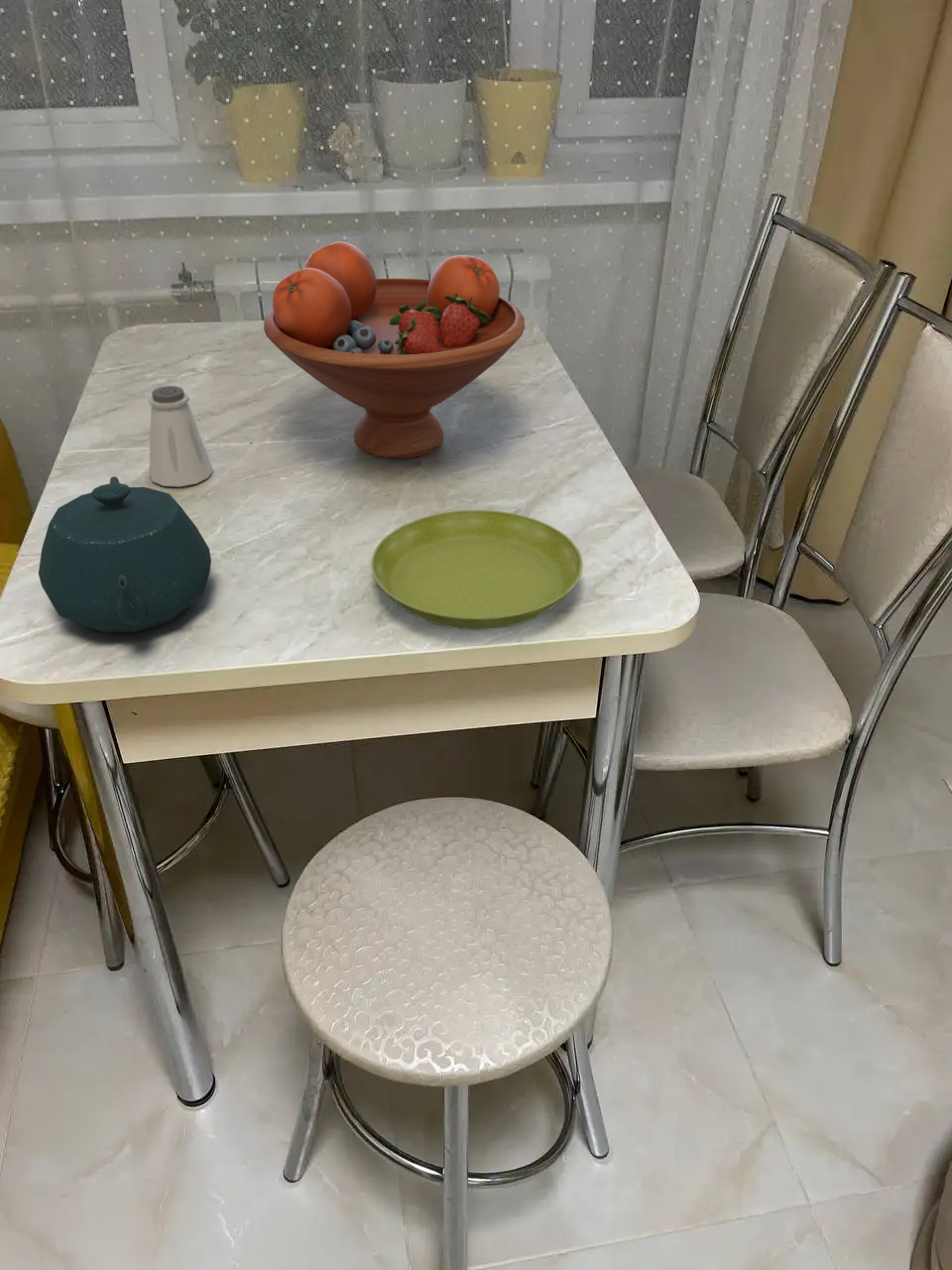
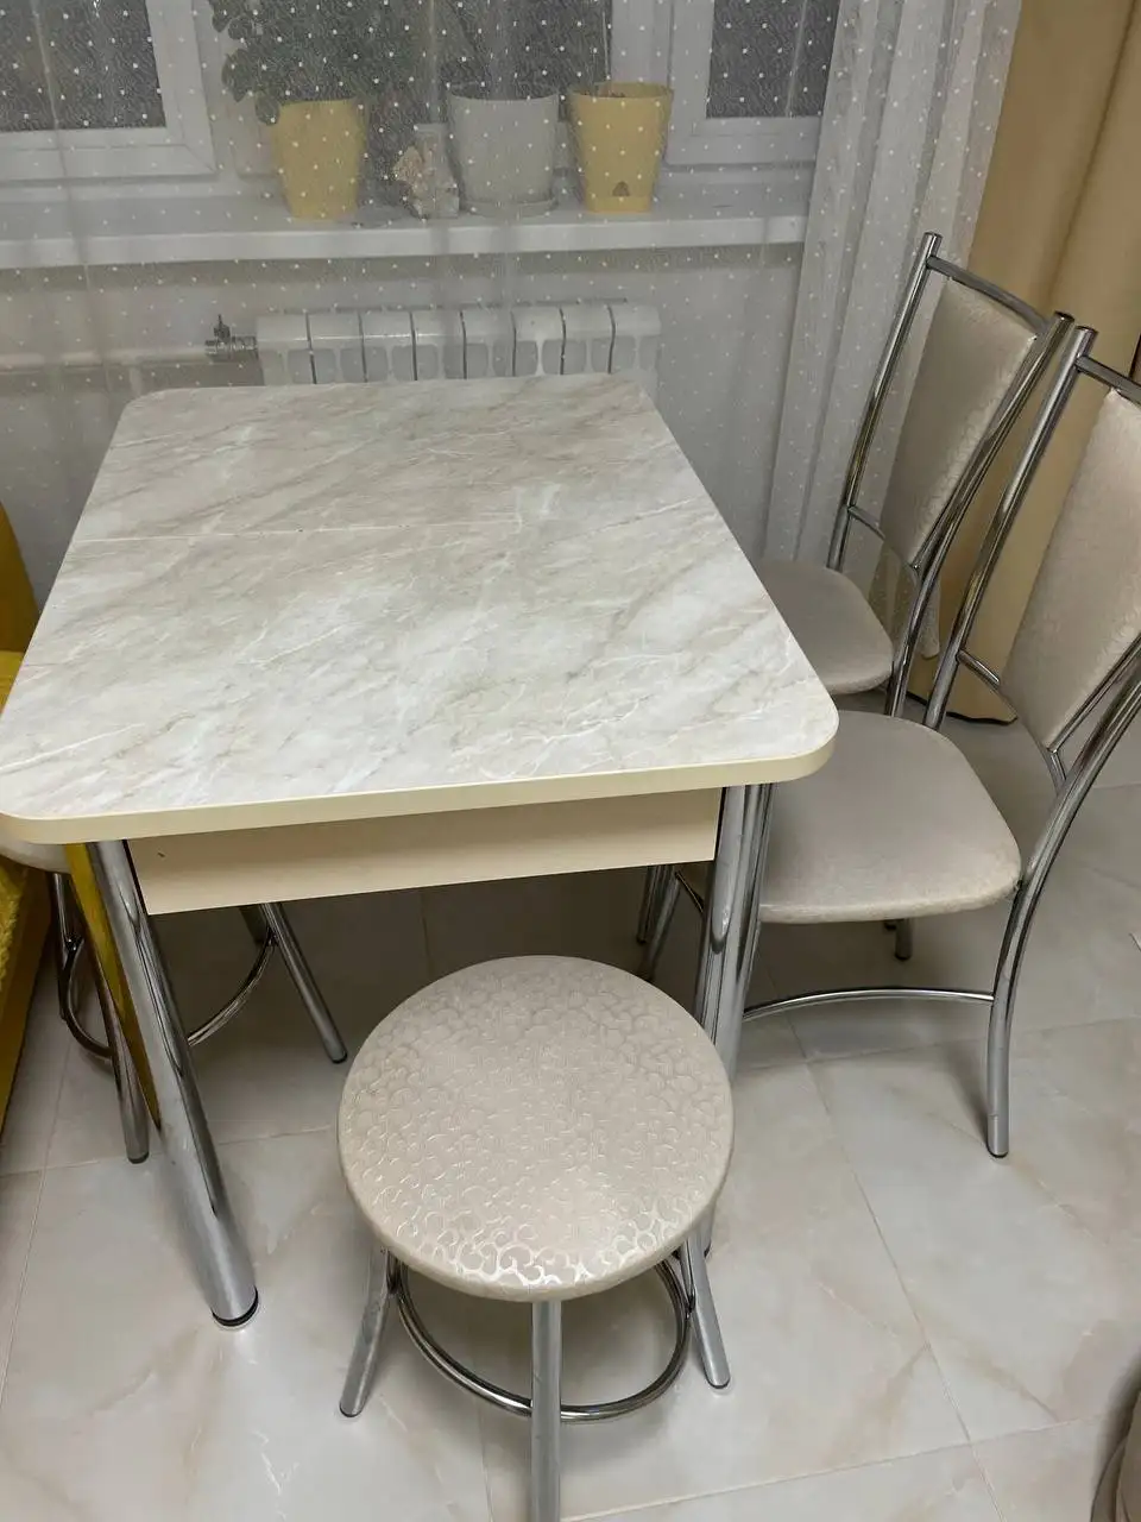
- saltshaker (175, 433)
- saucer (476, 572)
- teapot (123, 551)
- fruit bowl (396, 355)
